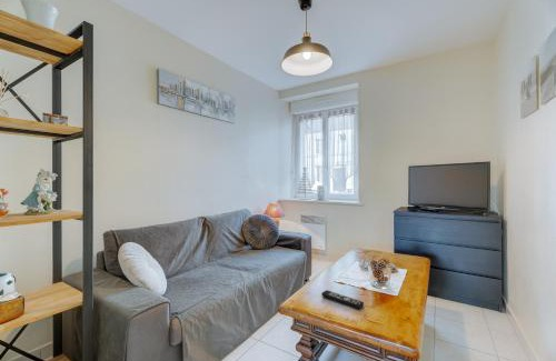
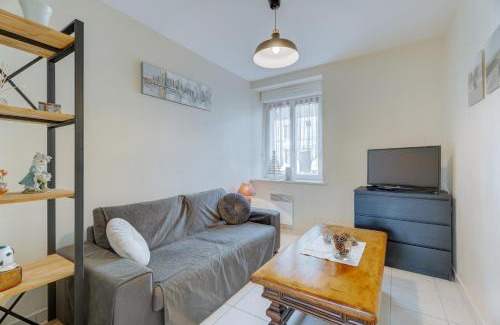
- remote control (341, 299)
